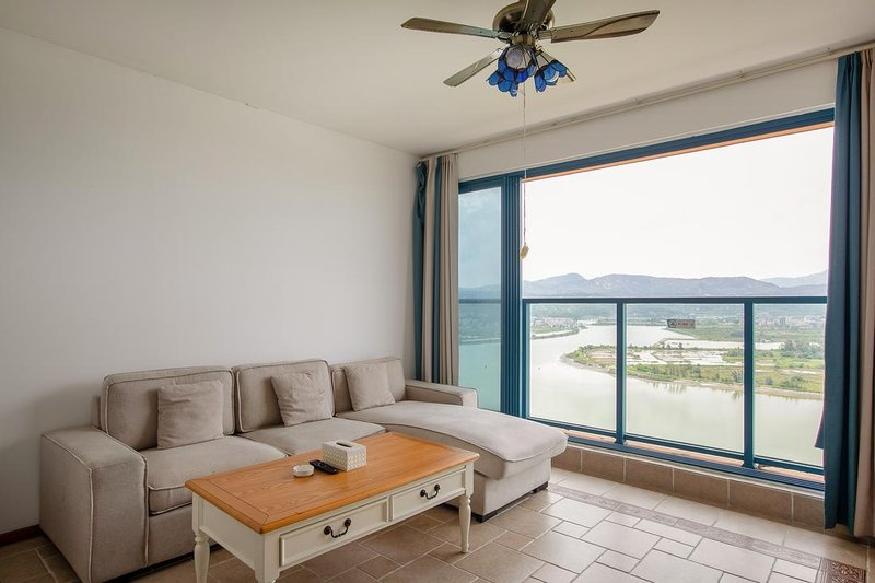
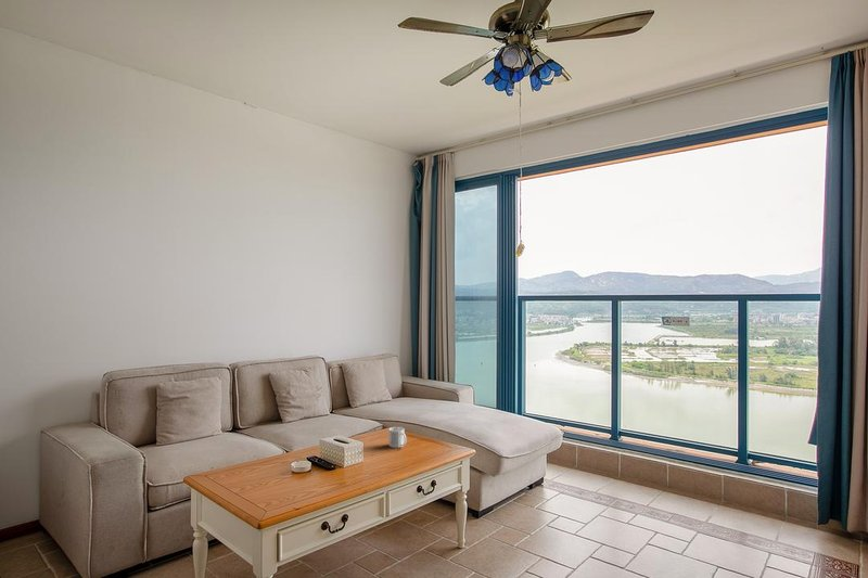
+ mug (398, 437)
